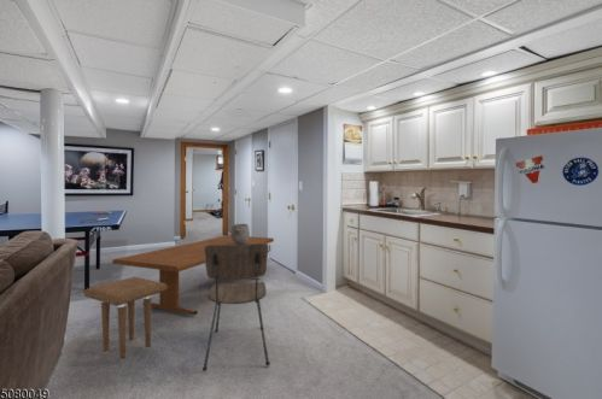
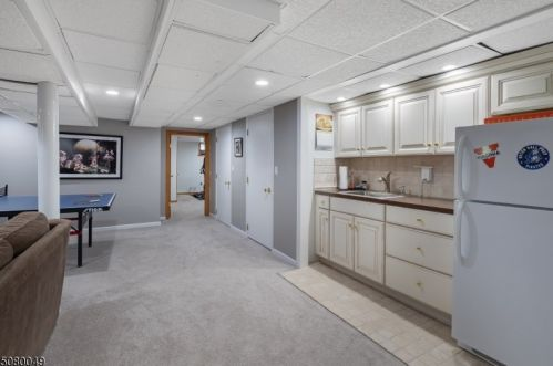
- table (204, 263)
- side table (125, 317)
- dining chair (238, 293)
- ceramic pot (240, 234)
